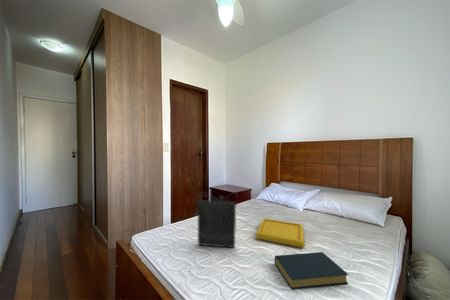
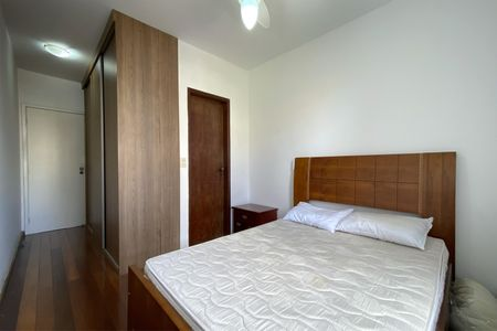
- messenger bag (216, 218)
- hardback book (308, 268)
- serving tray (280, 231)
